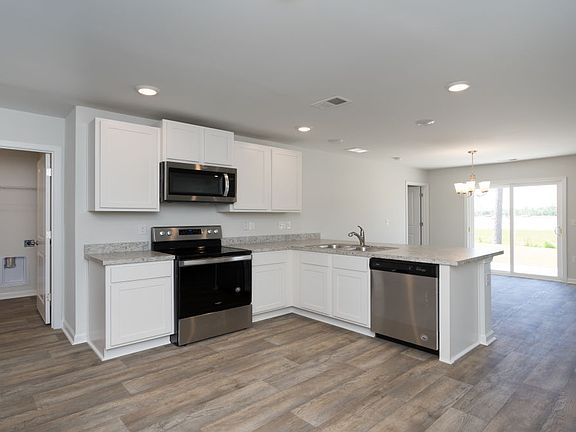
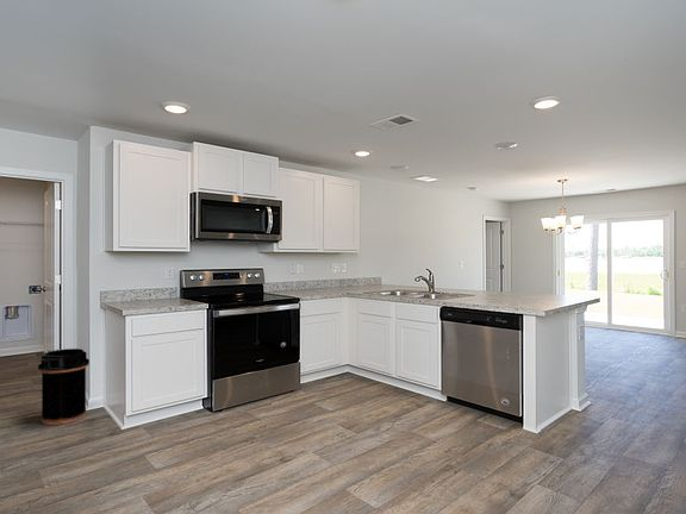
+ trash can (64, 384)
